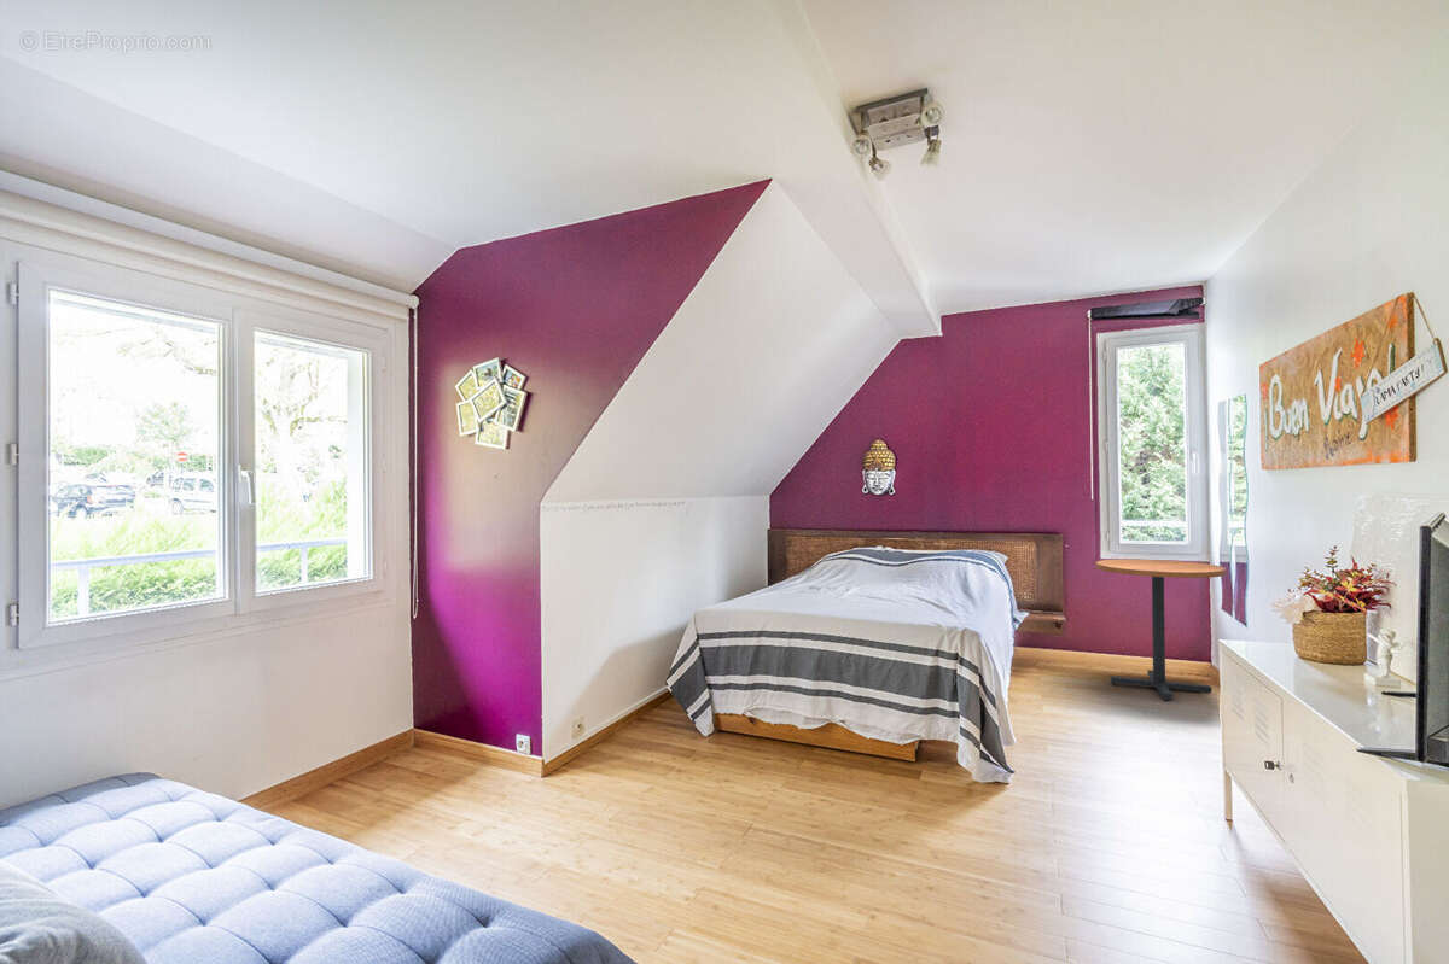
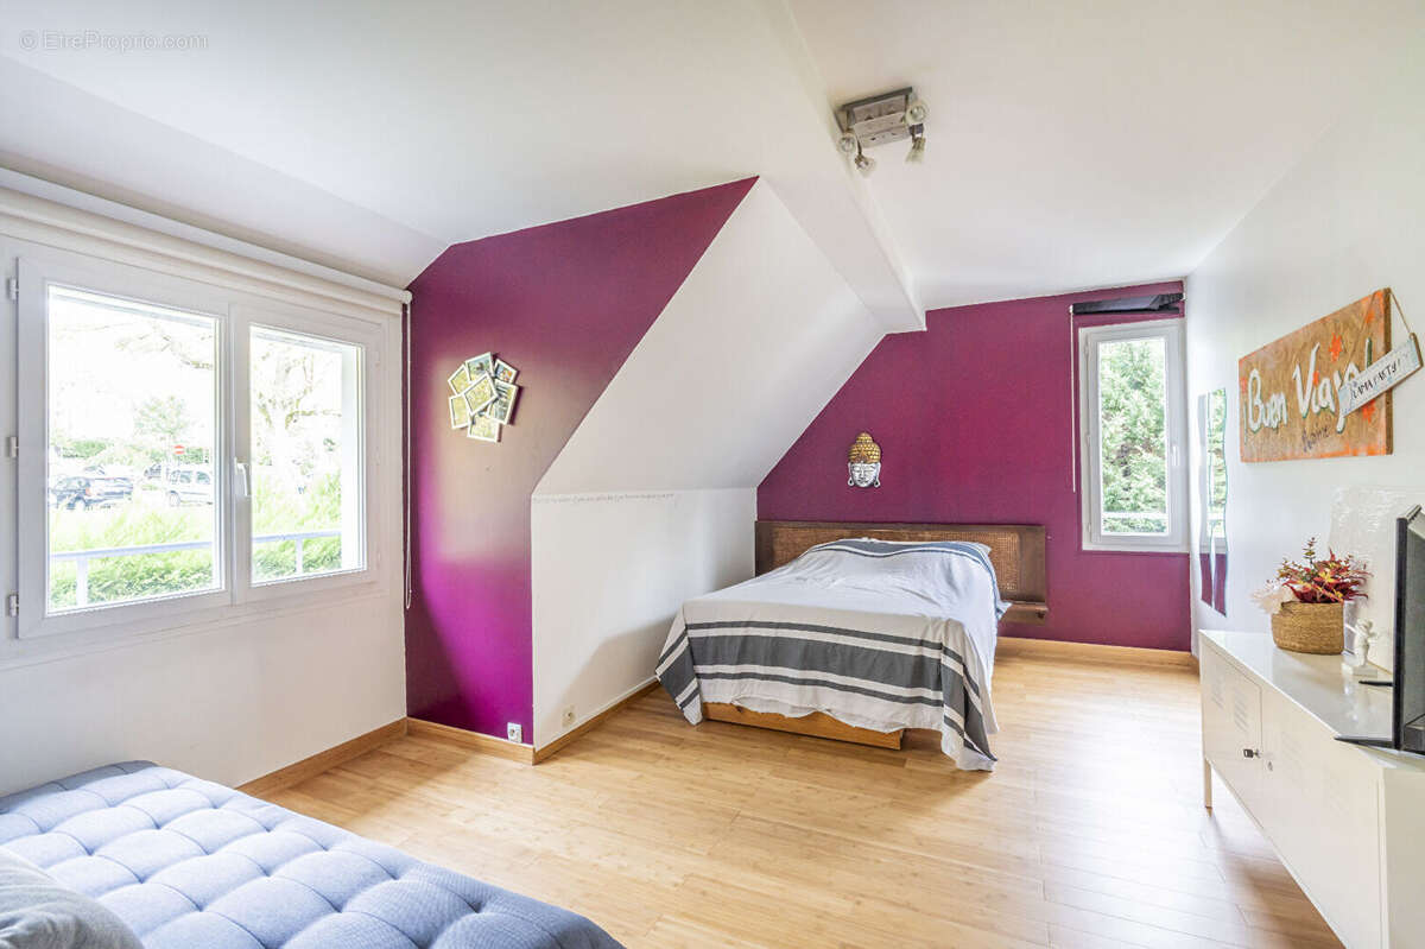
- pedestal table (1158, 626)
